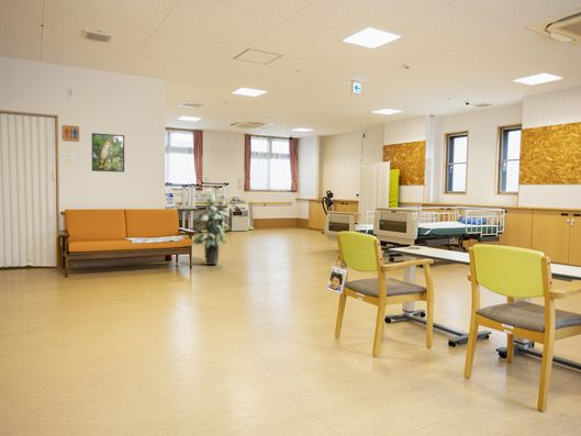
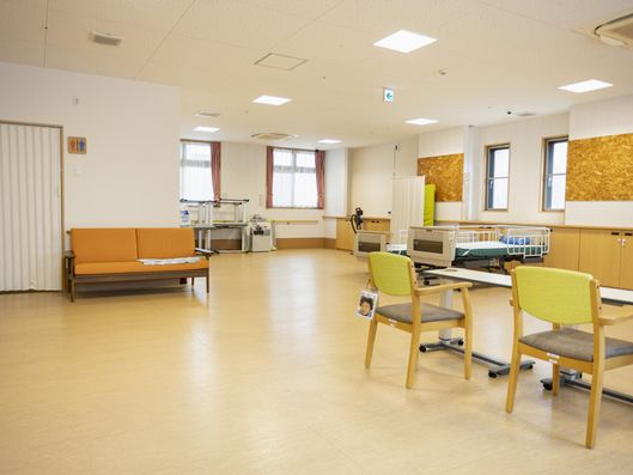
- indoor plant (210, 226)
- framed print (108, 153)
